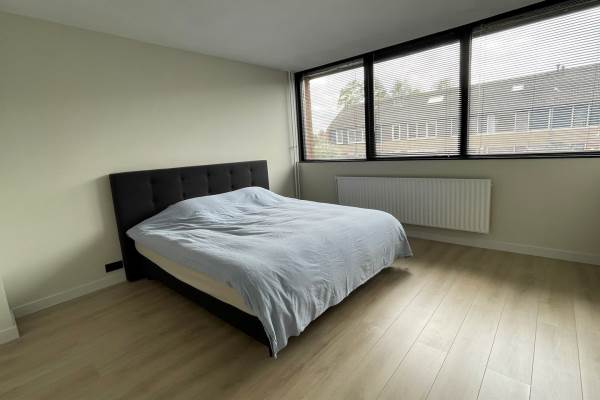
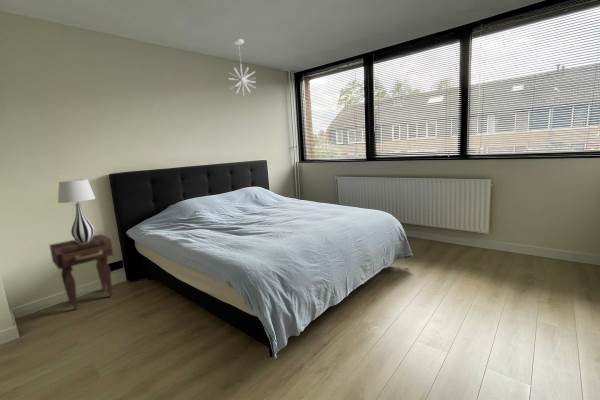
+ pendant light (241, 68)
+ nightstand (97, 270)
+ table lamp (79, 211)
